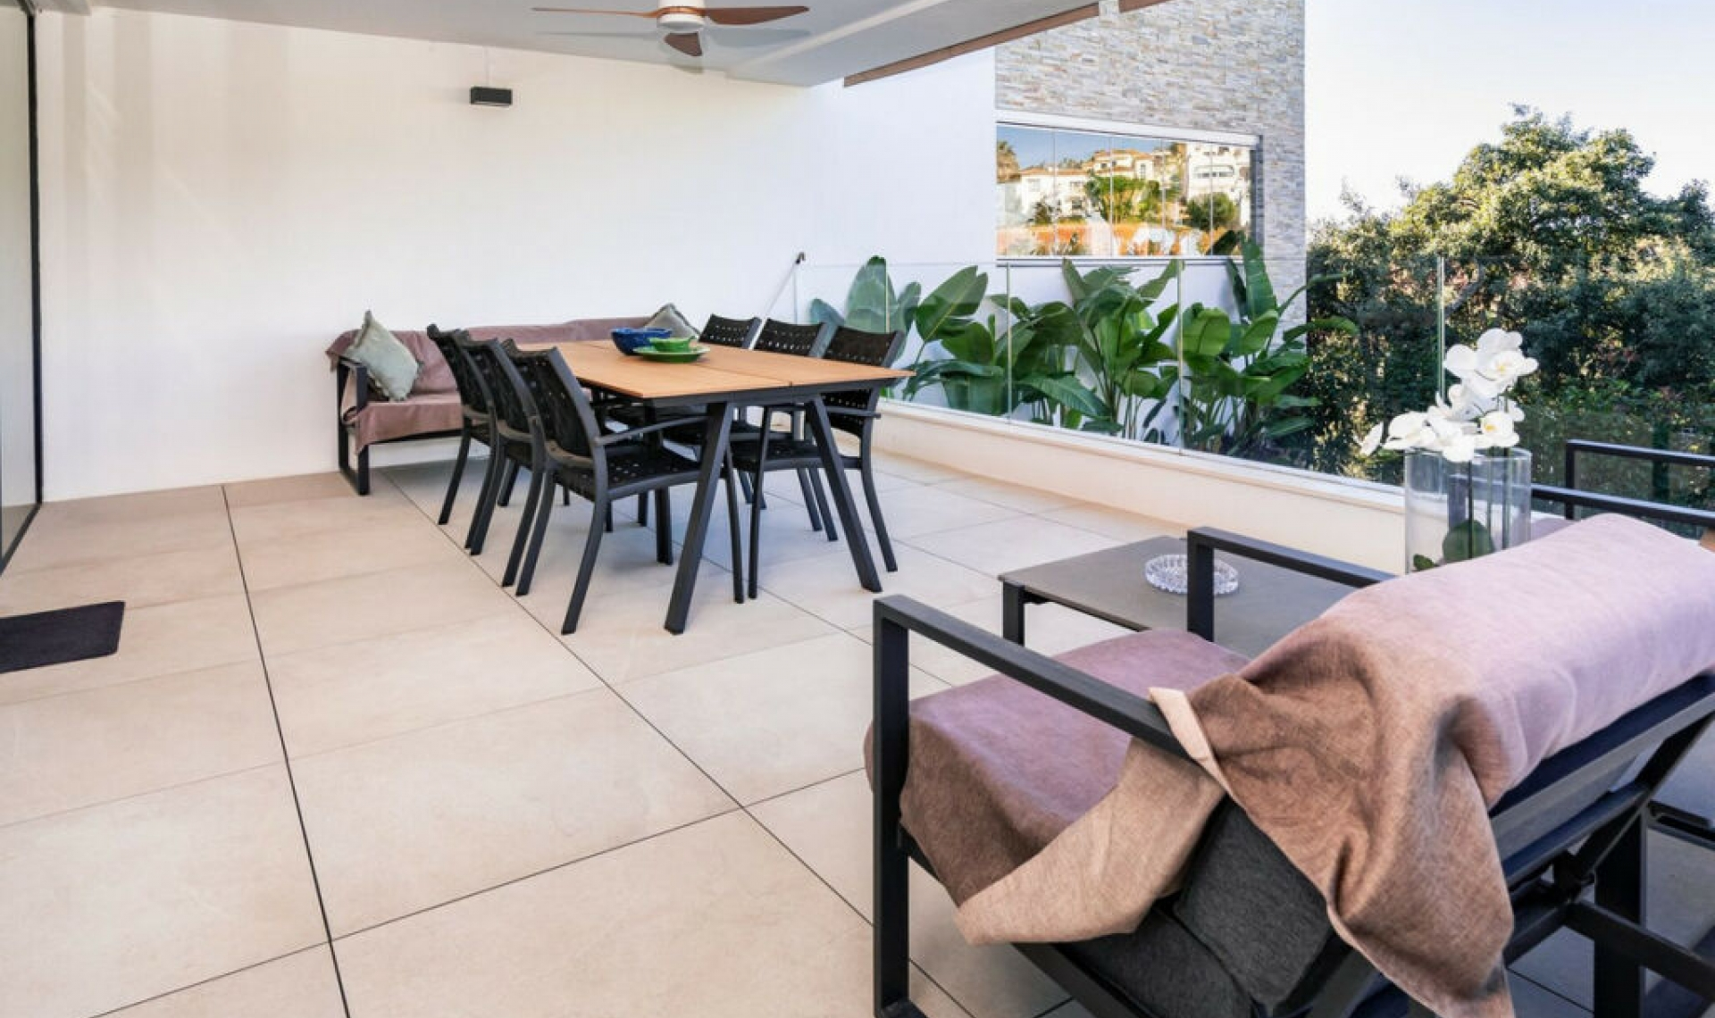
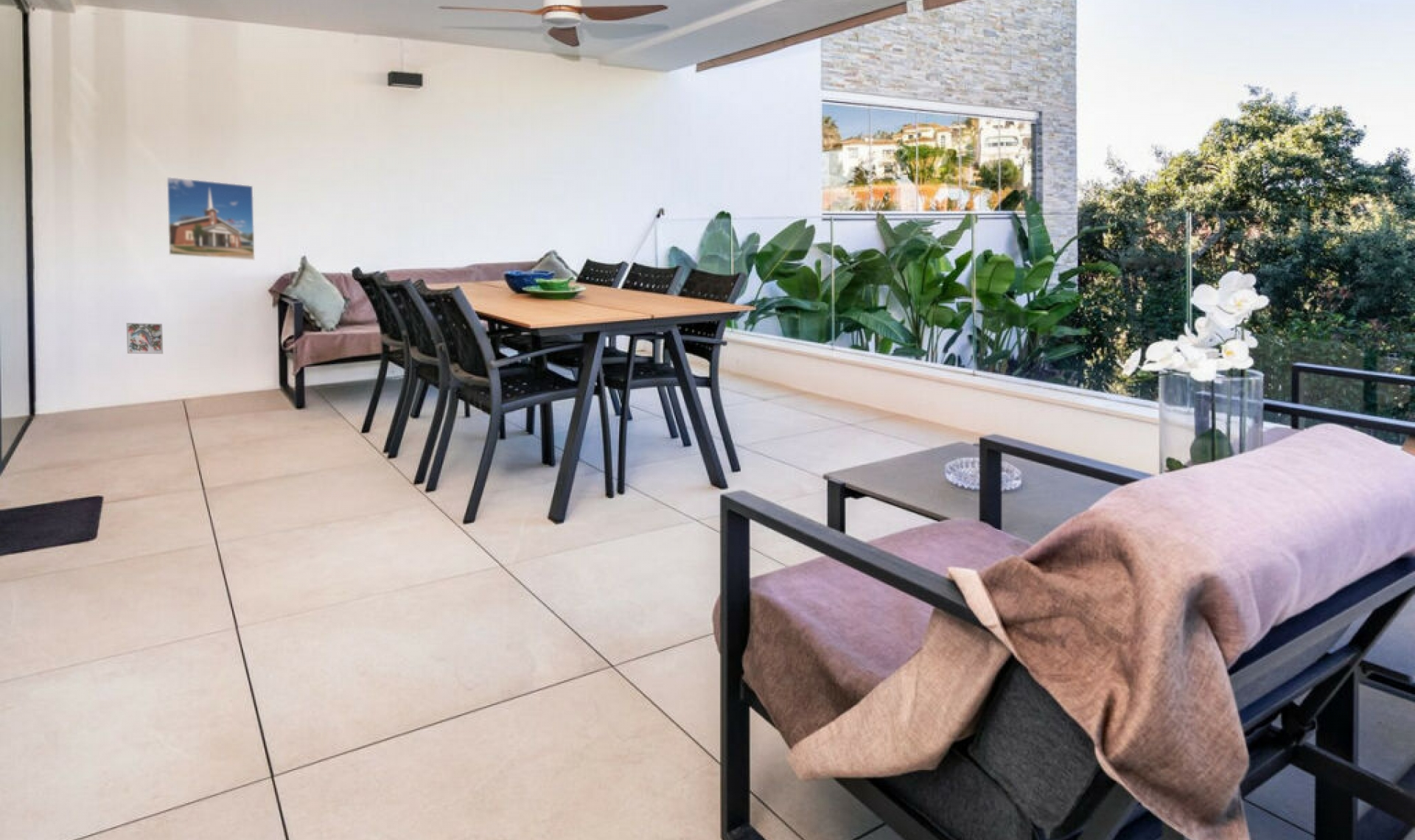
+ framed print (212, 220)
+ decorative tile (144, 338)
